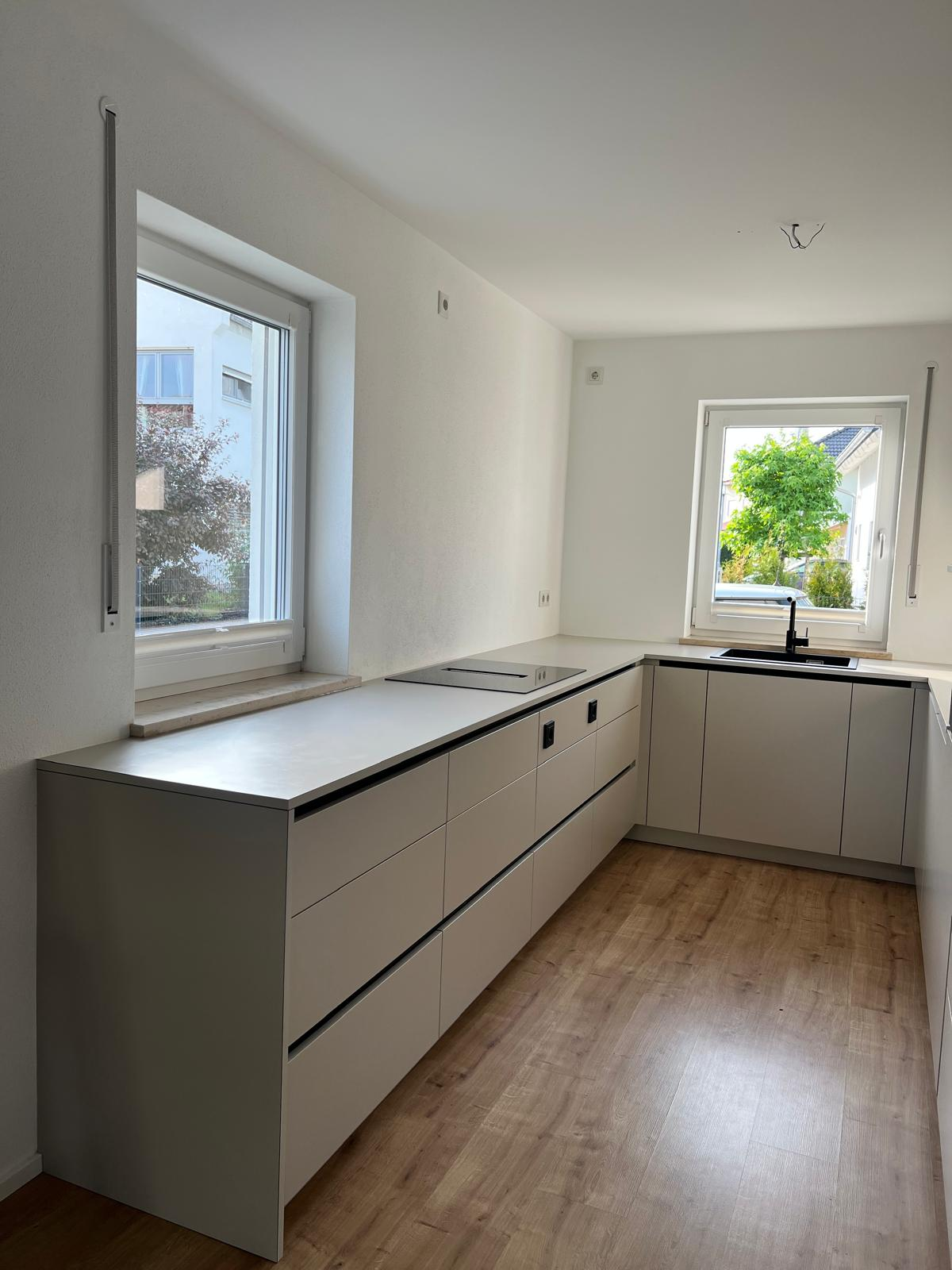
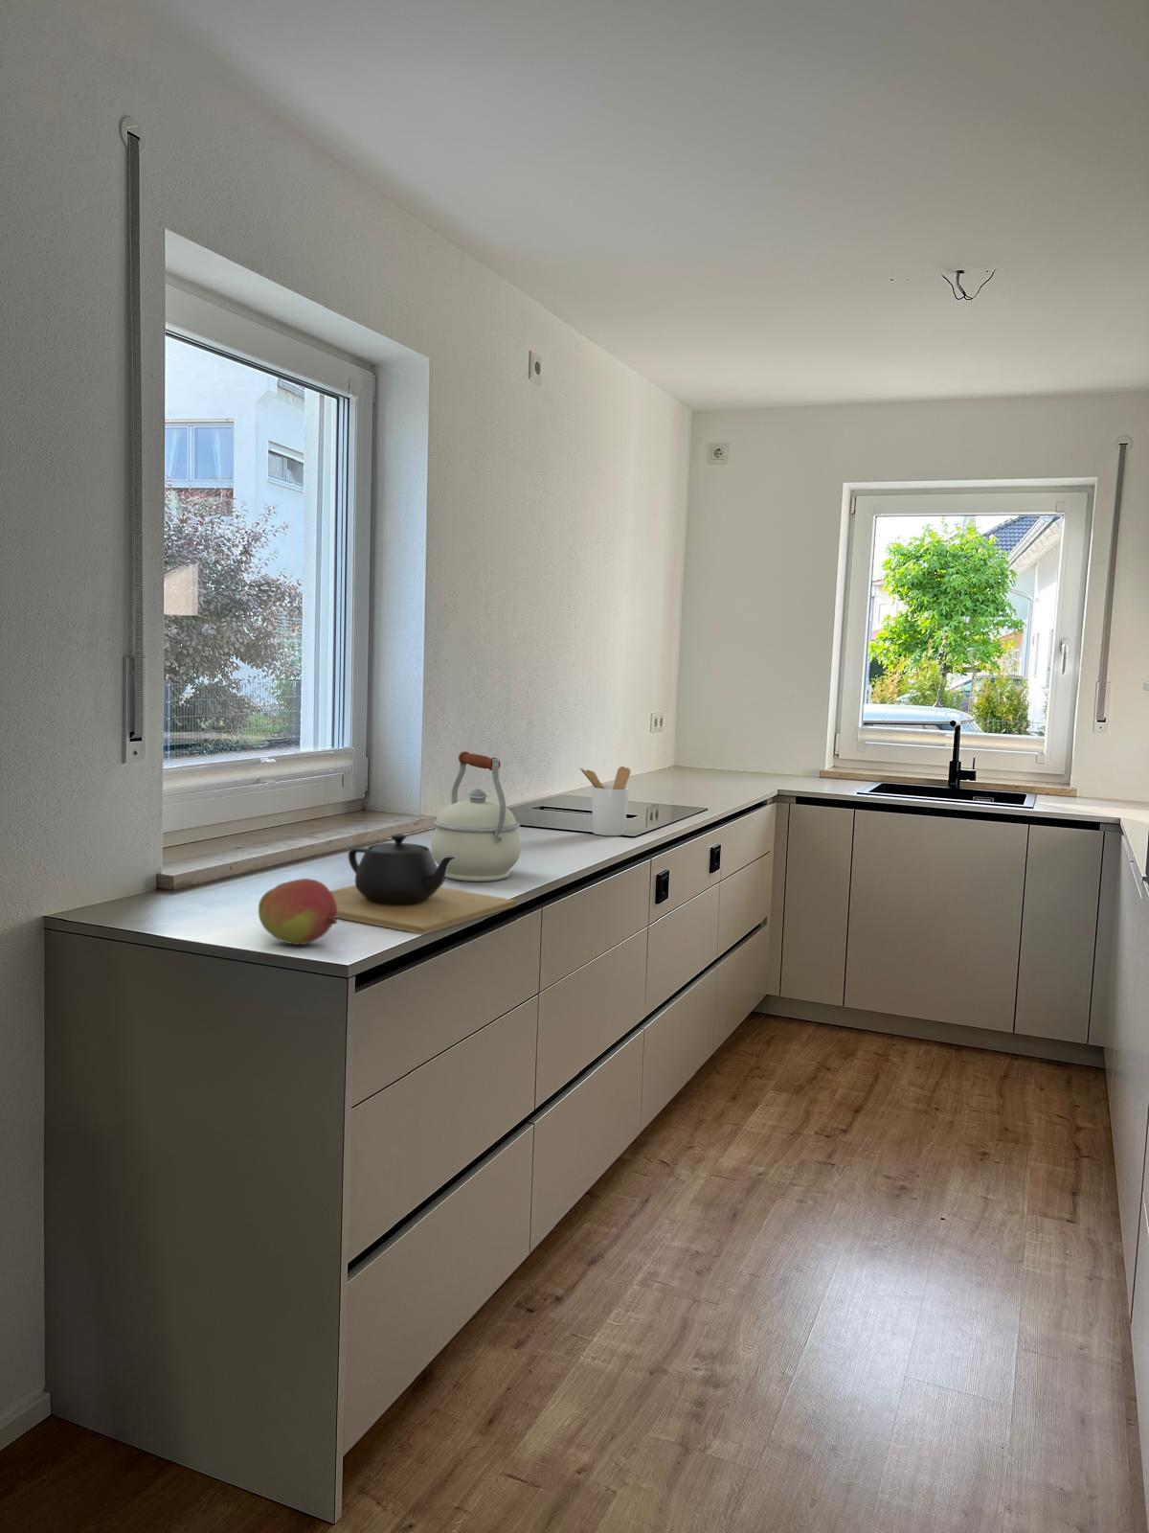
+ utensil holder (602, 799)
+ fruit (299, 911)
+ kettle (473, 814)
+ teapot (404, 872)
